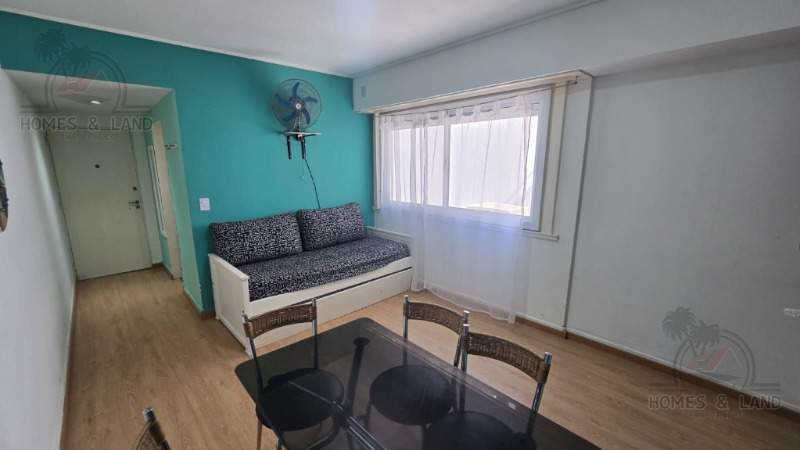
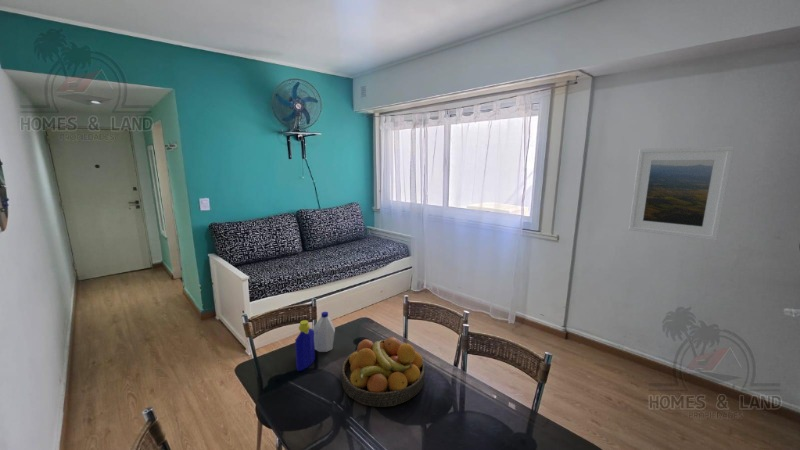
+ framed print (676, 192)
+ bottle (314, 336)
+ fruit bowl (383, 360)
